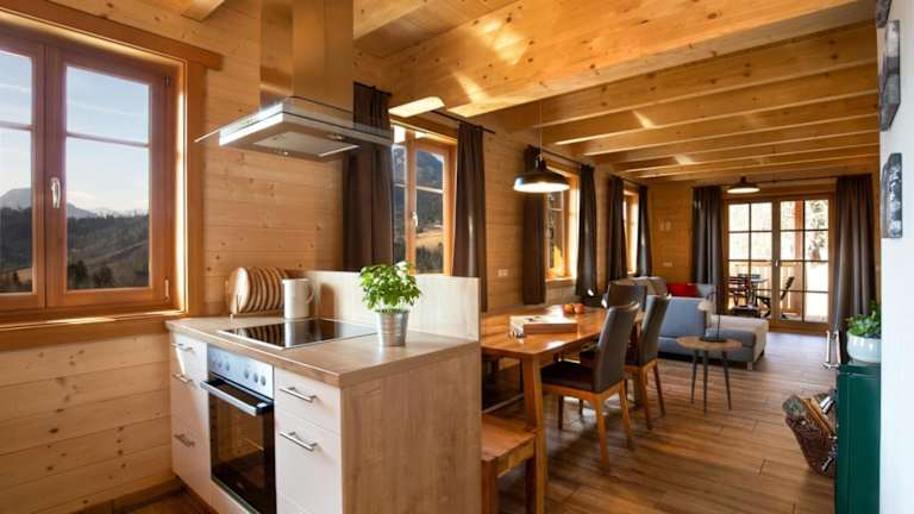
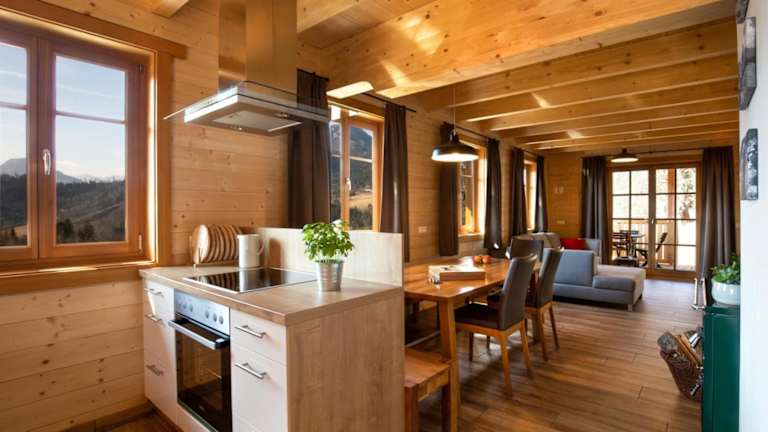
- table lamp (712, 309)
- side table (707, 375)
